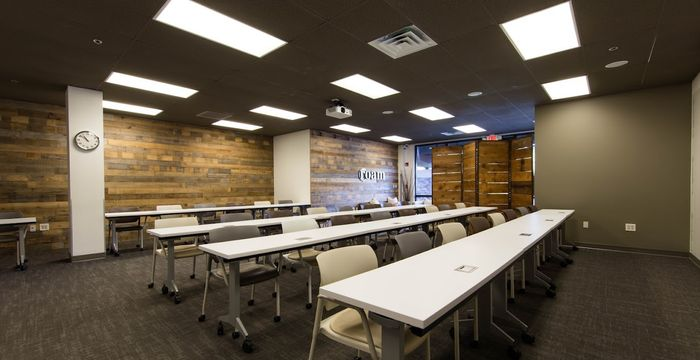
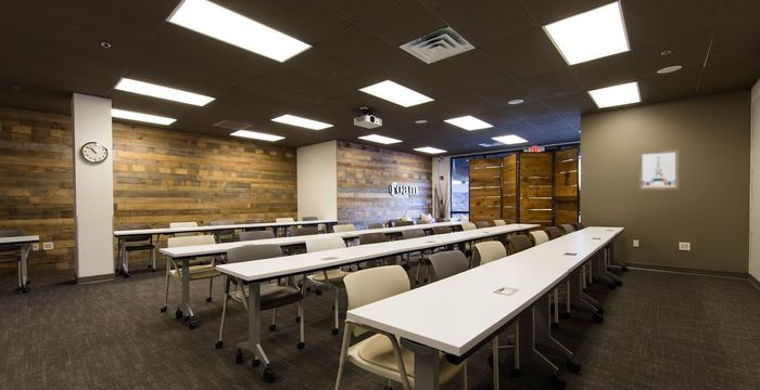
+ wall art (658, 170)
